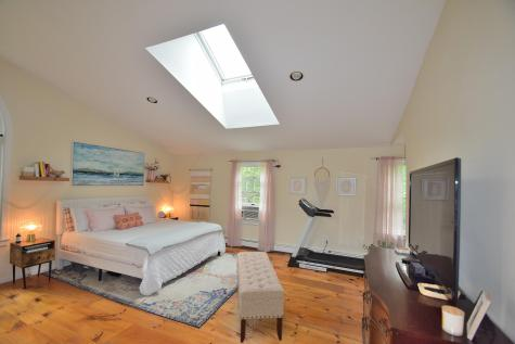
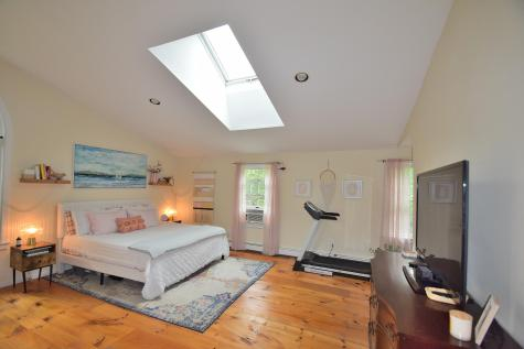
- bench (256, 288)
